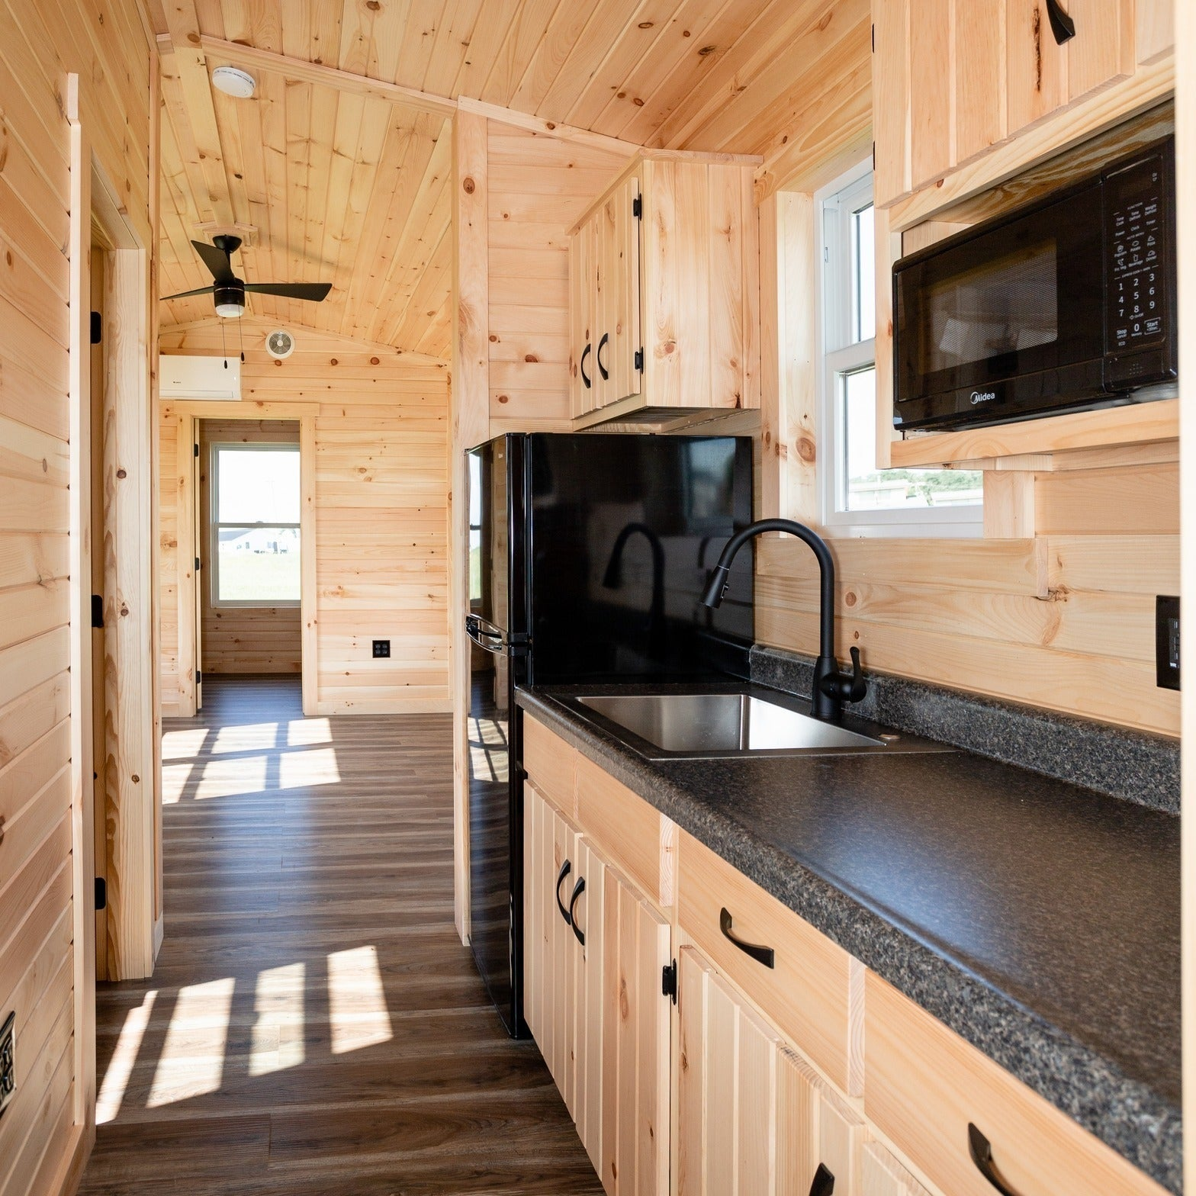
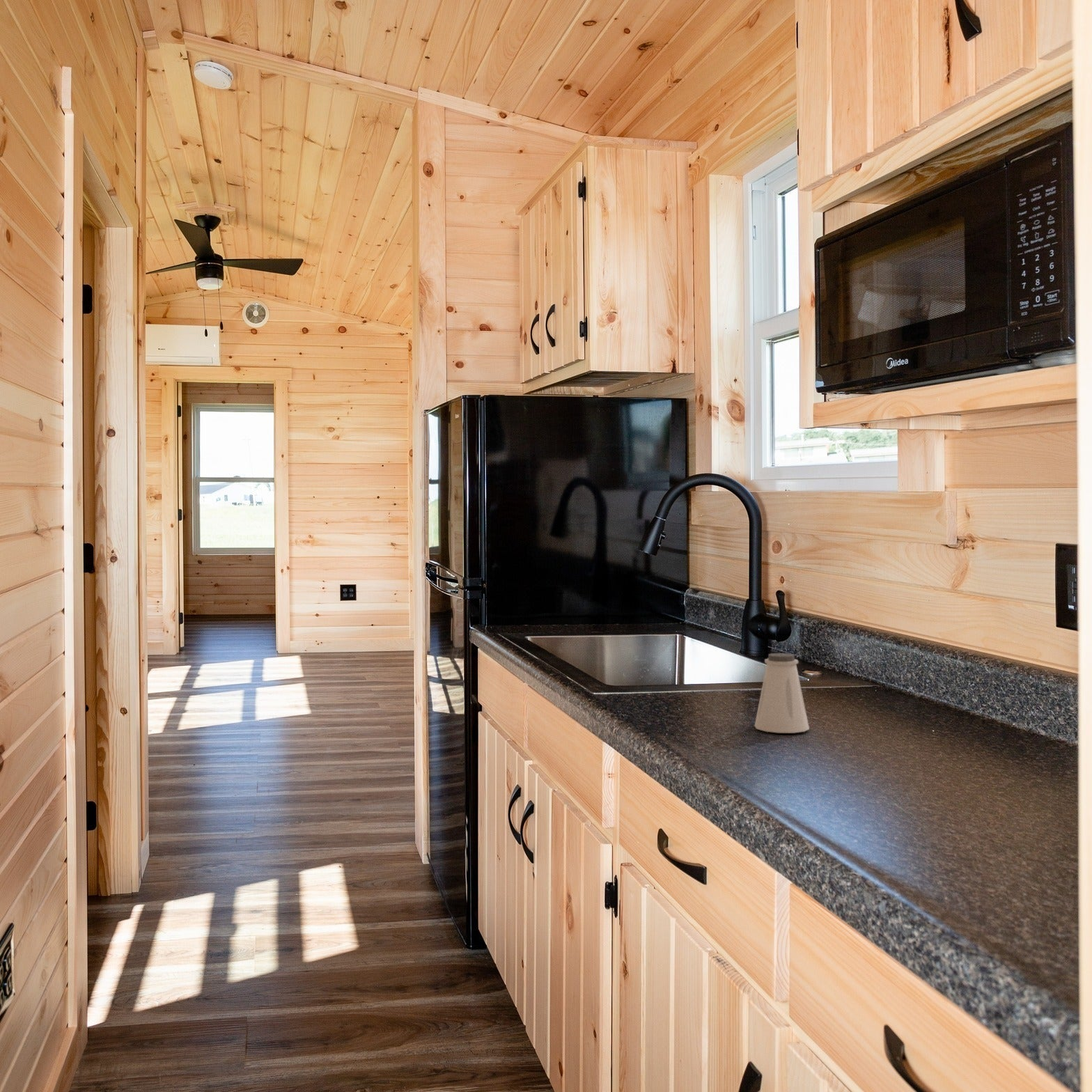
+ saltshaker (781, 691)
